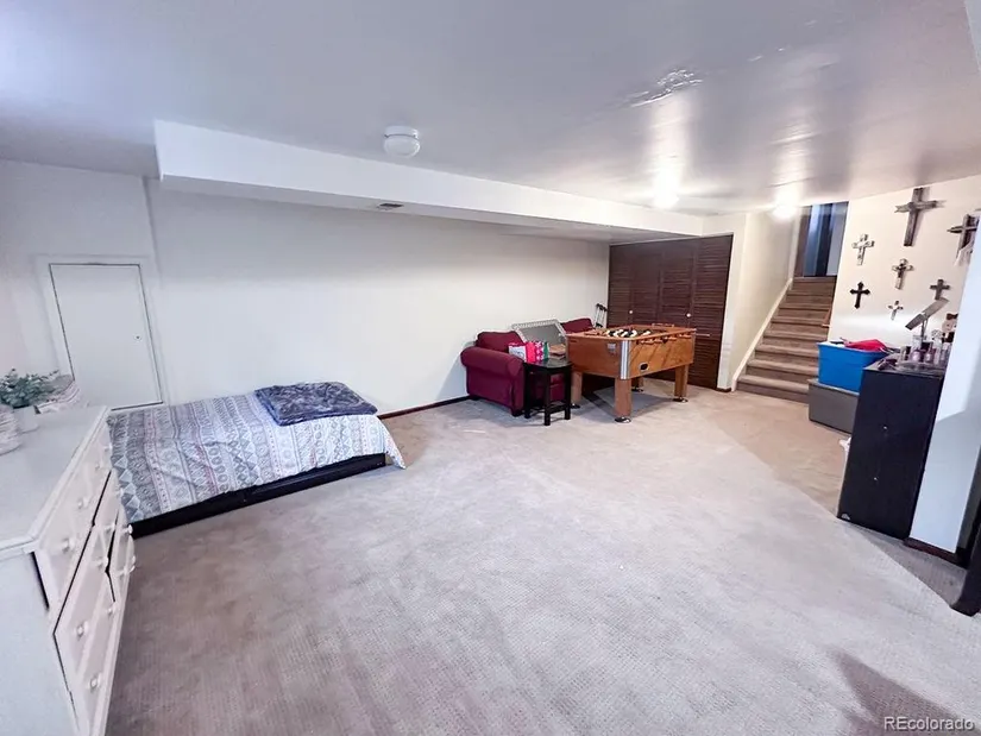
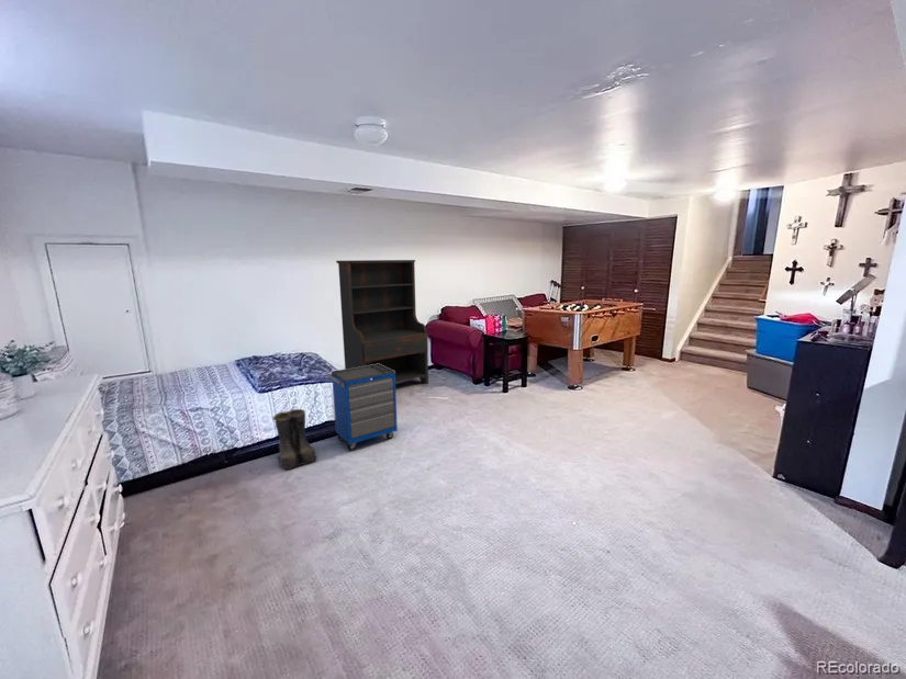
+ cabinet (362, 406)
+ bookshelf (385, 325)
+ boots (293, 437)
